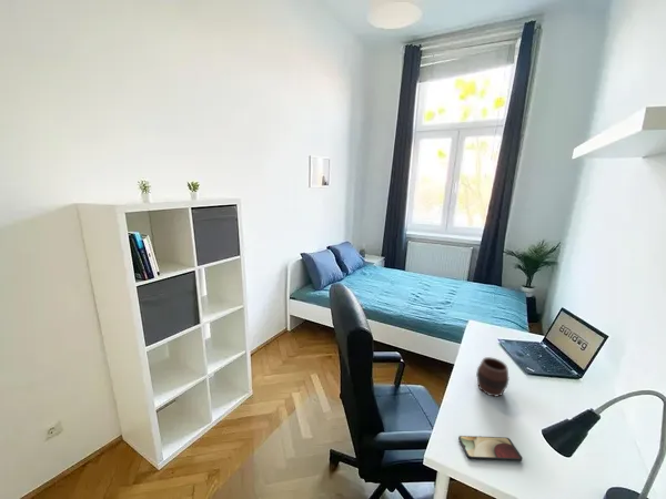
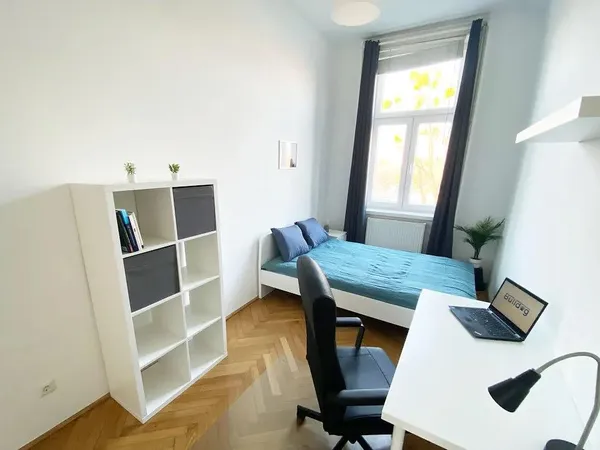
- smartphone (488, 448)
- cup (492, 376)
